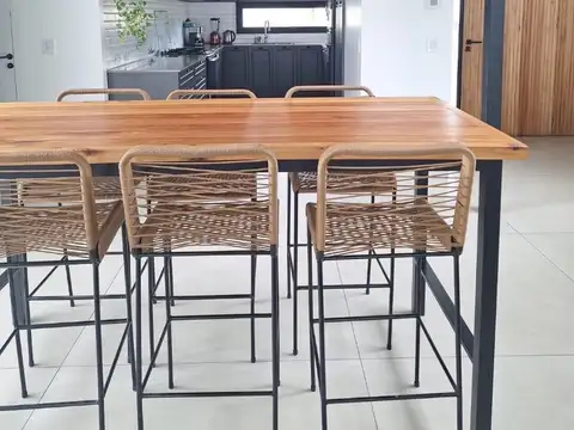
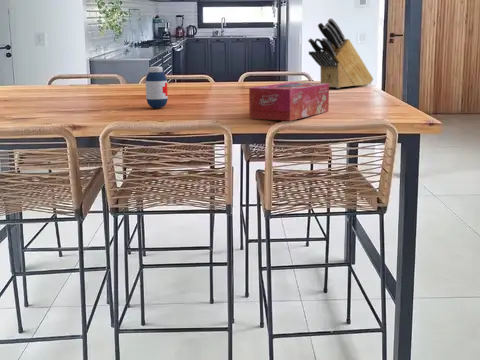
+ medicine bottle (156, 87)
+ tissue box (290, 100)
+ knife block (341, 53)
